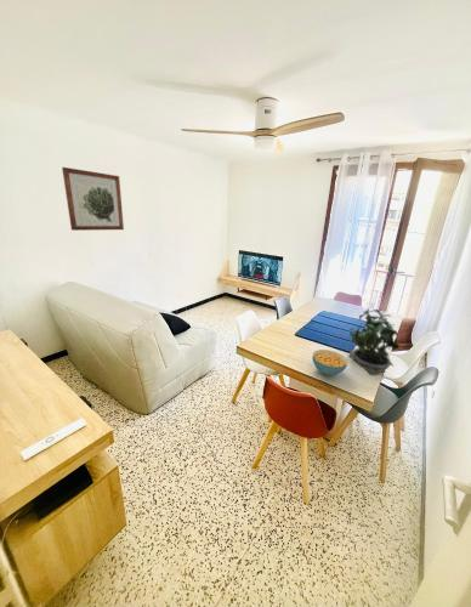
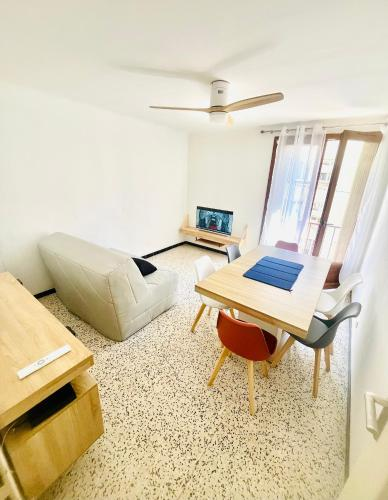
- wall art (96, 202)
- cereal bowl (328, 364)
- potted plant (374, 335)
